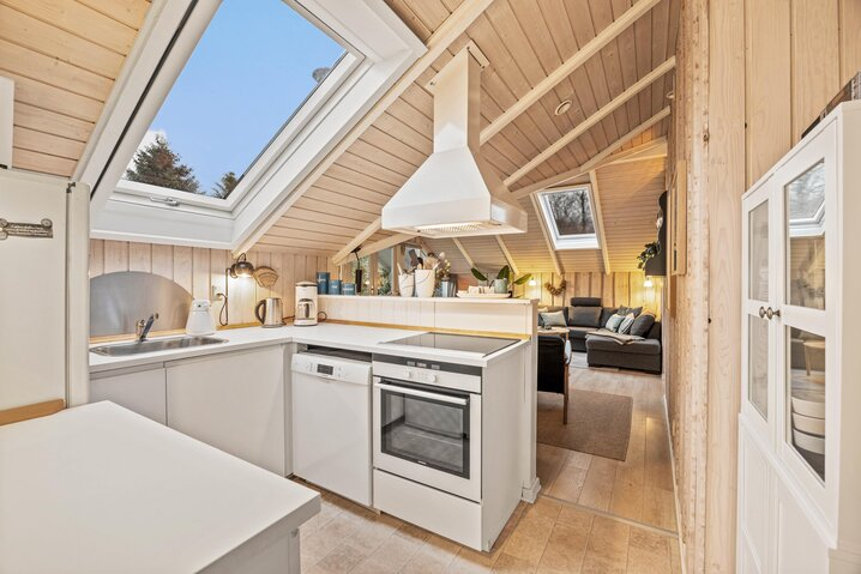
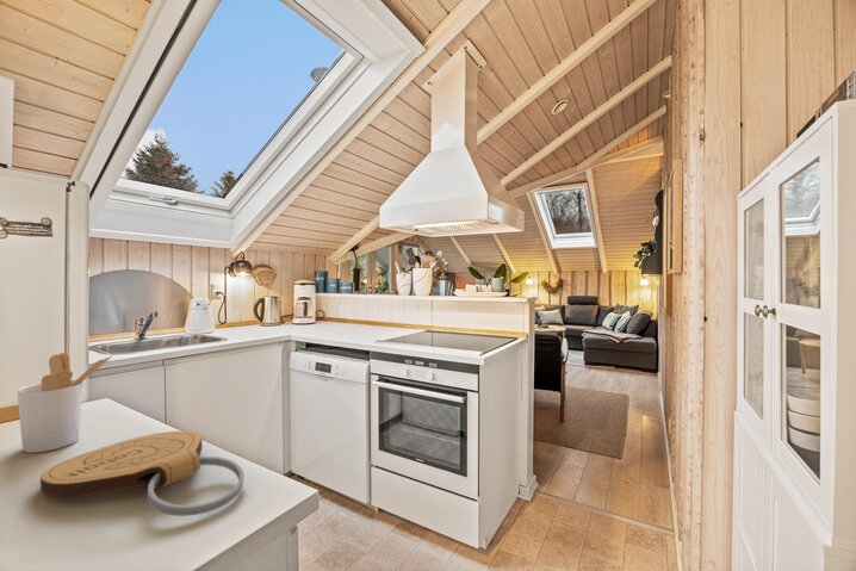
+ key chain (156, 465)
+ utensil holder (68, 398)
